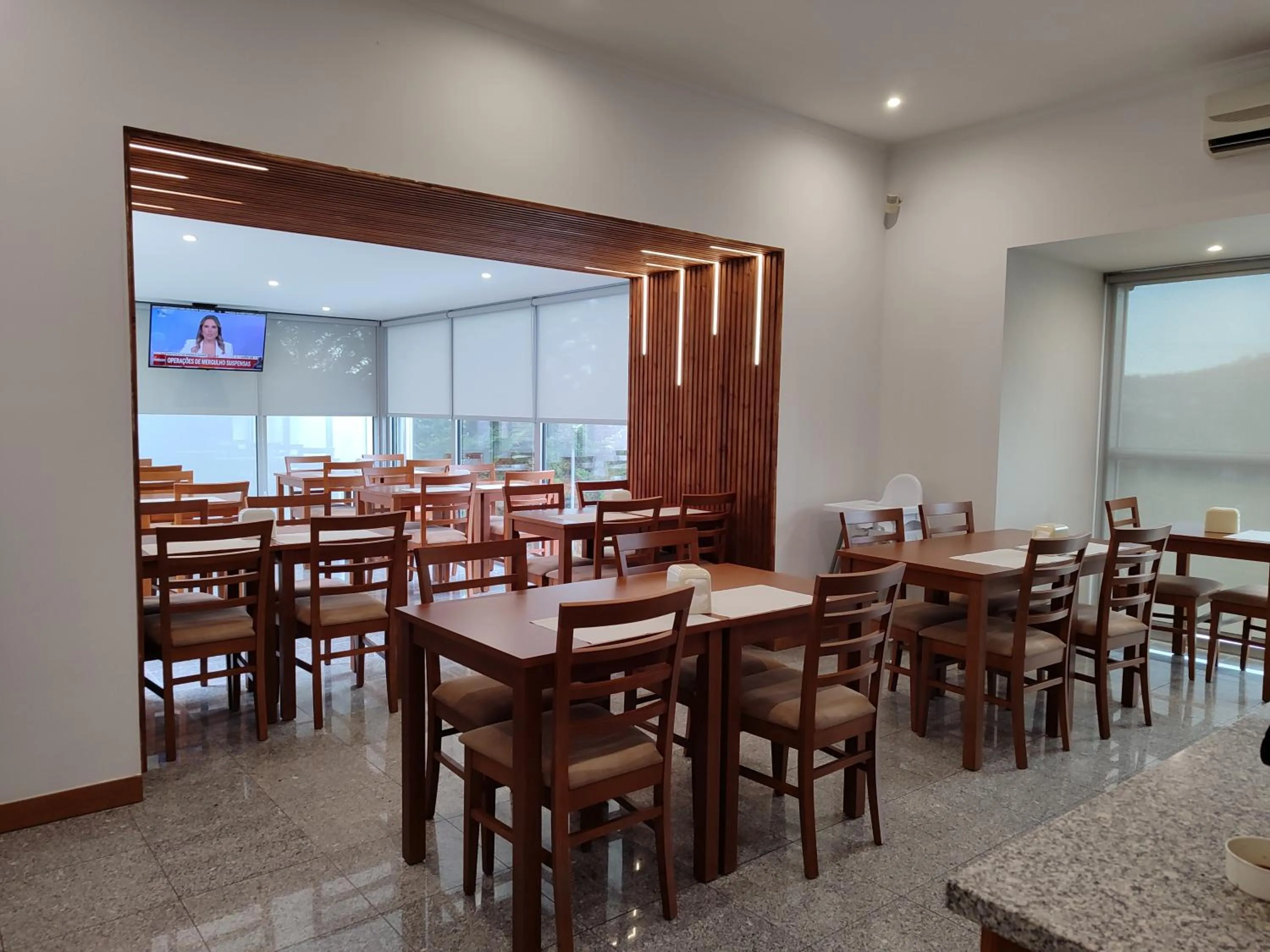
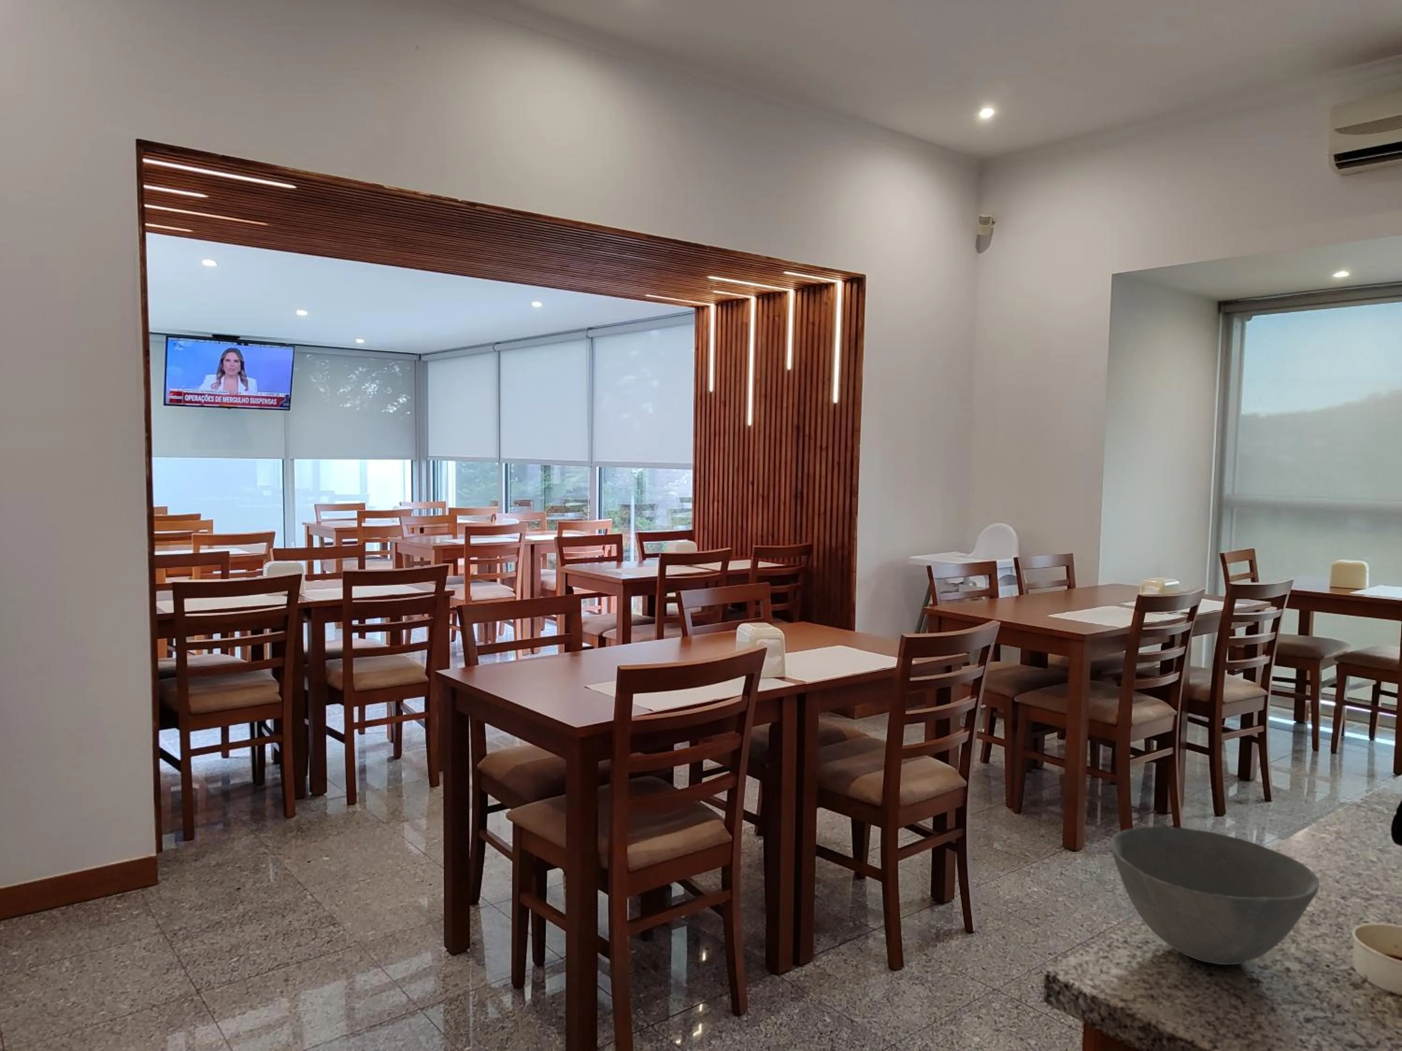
+ bowl (1207, 905)
